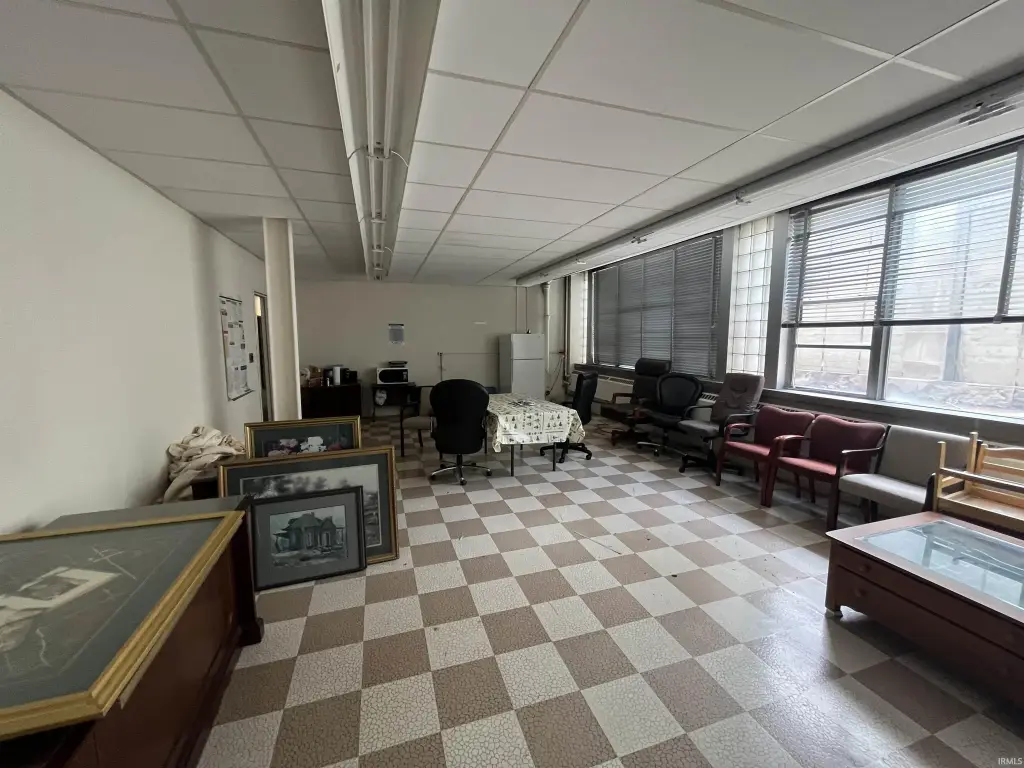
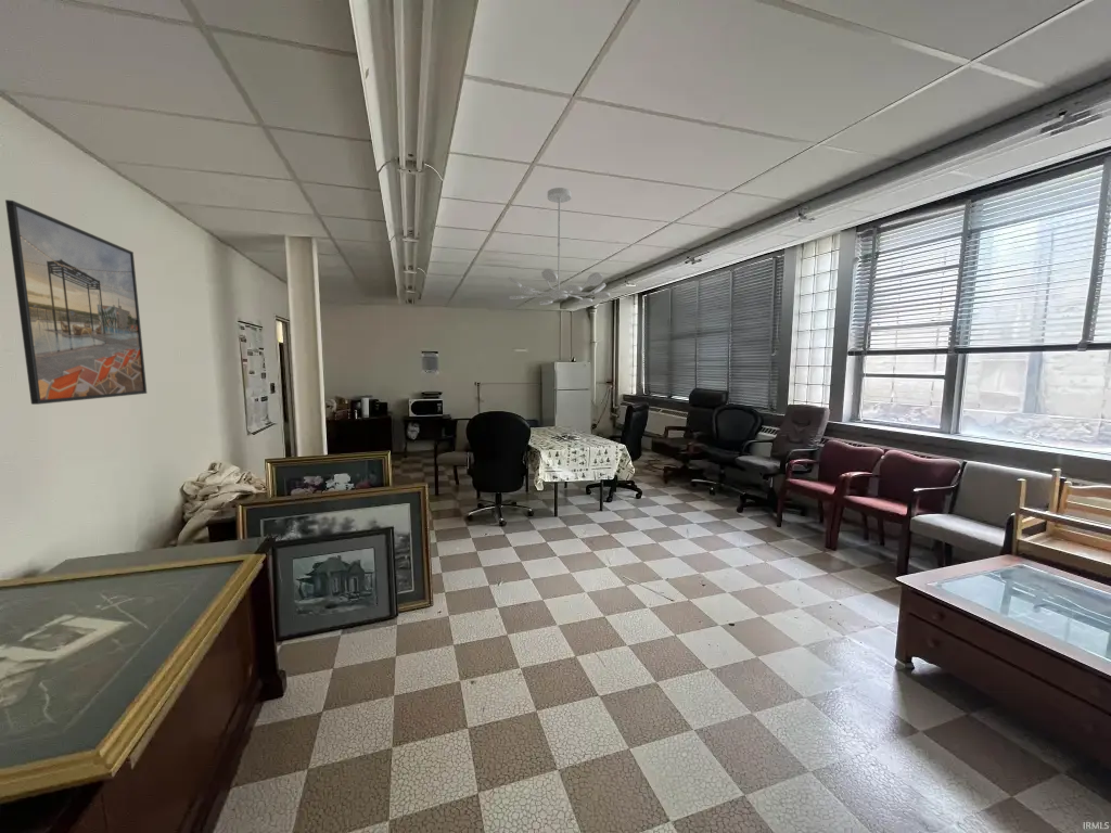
+ ceiling light (559, 246)
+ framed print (90, 316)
